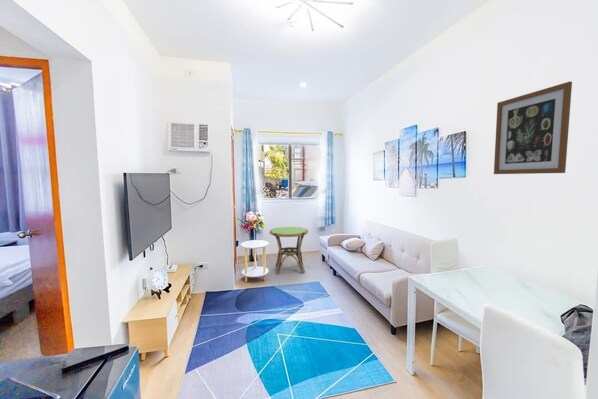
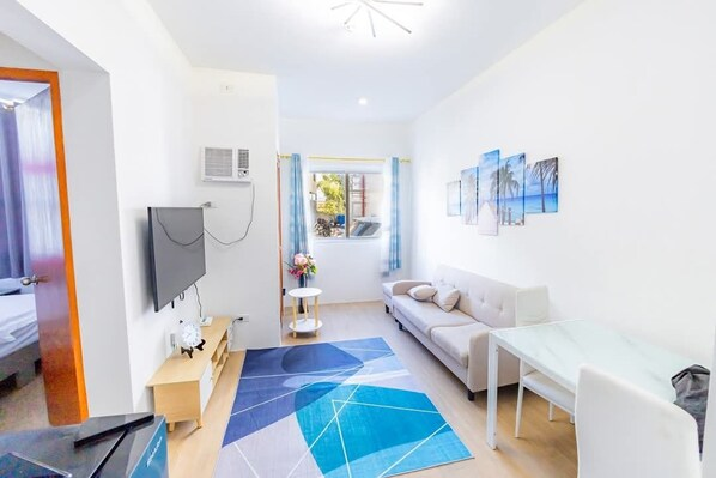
- side table (289, 249)
- wall art (527, 134)
